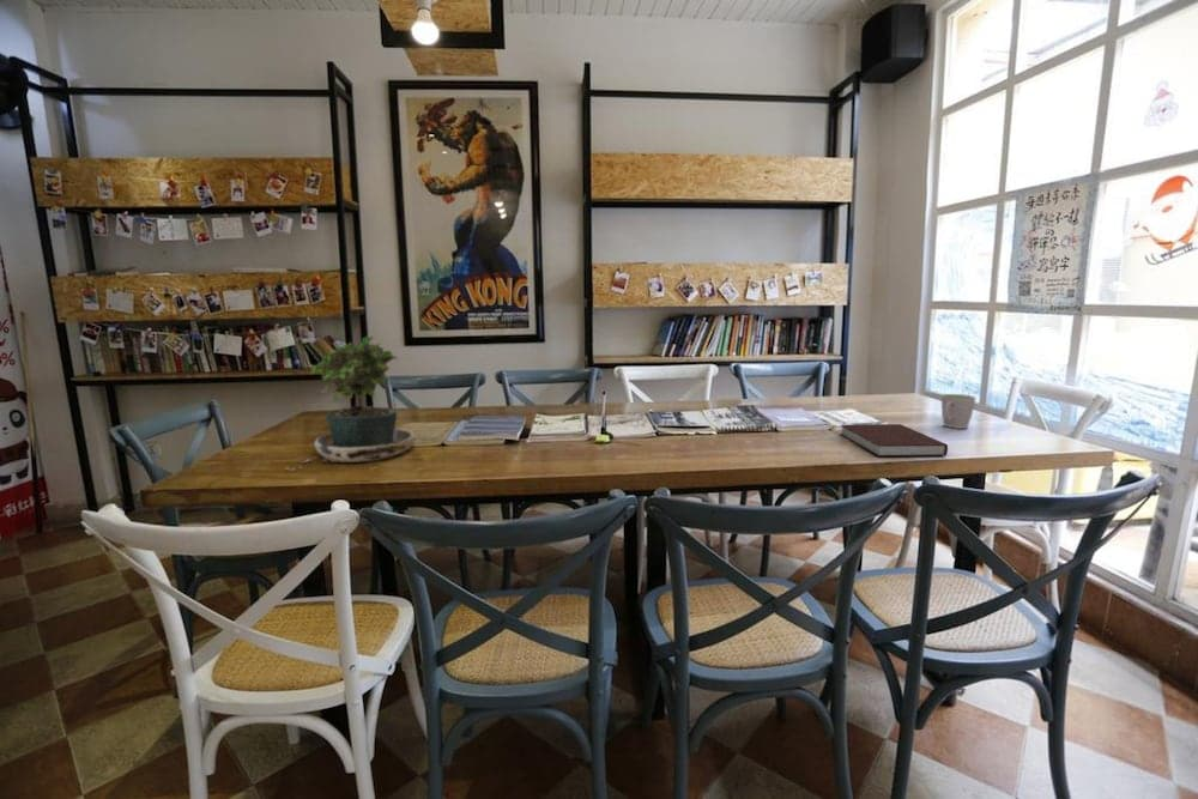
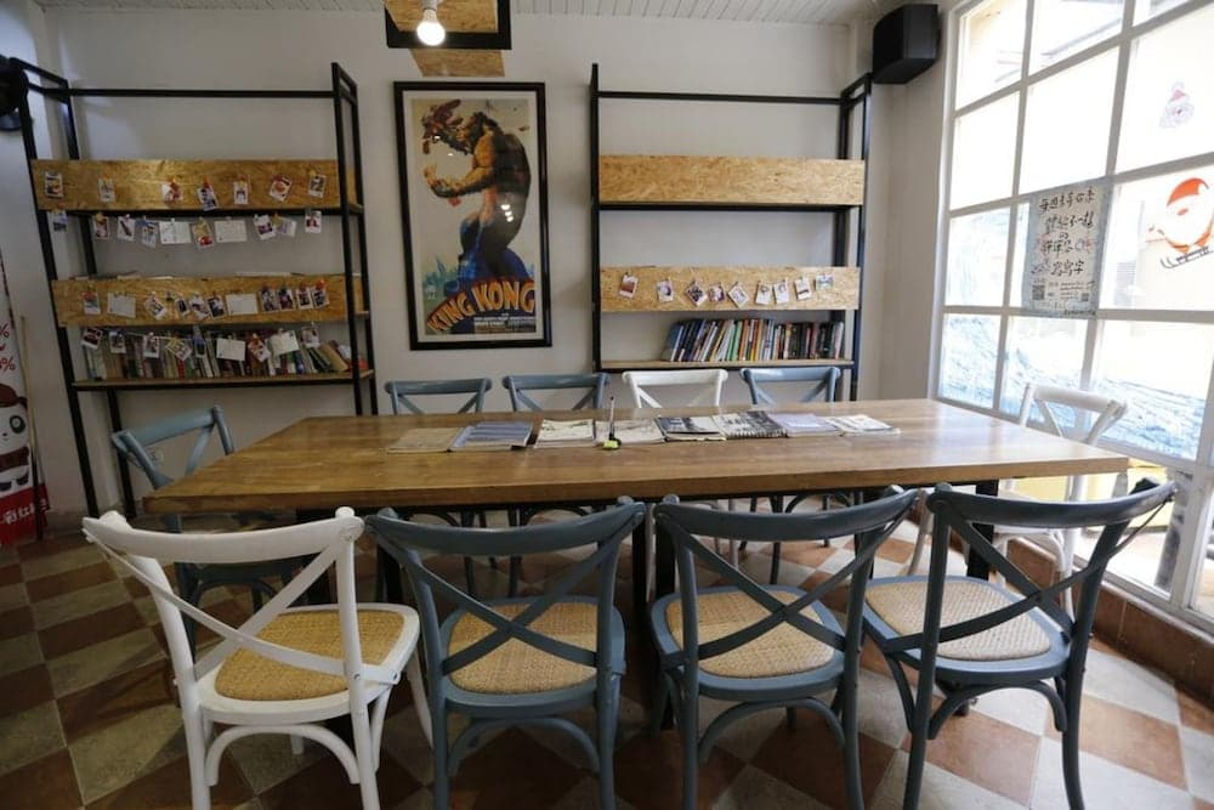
- notebook (889, 438)
- mug (954, 411)
- potted plant (355, 393)
